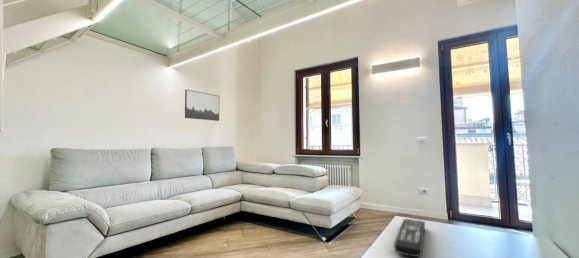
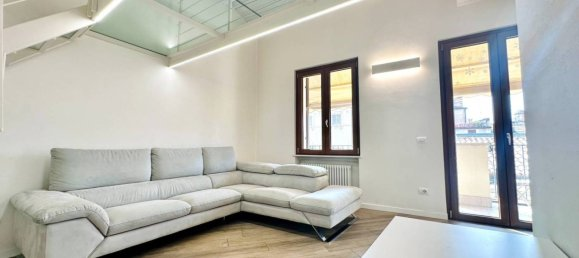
- remote control (411, 235)
- wall art (203, 106)
